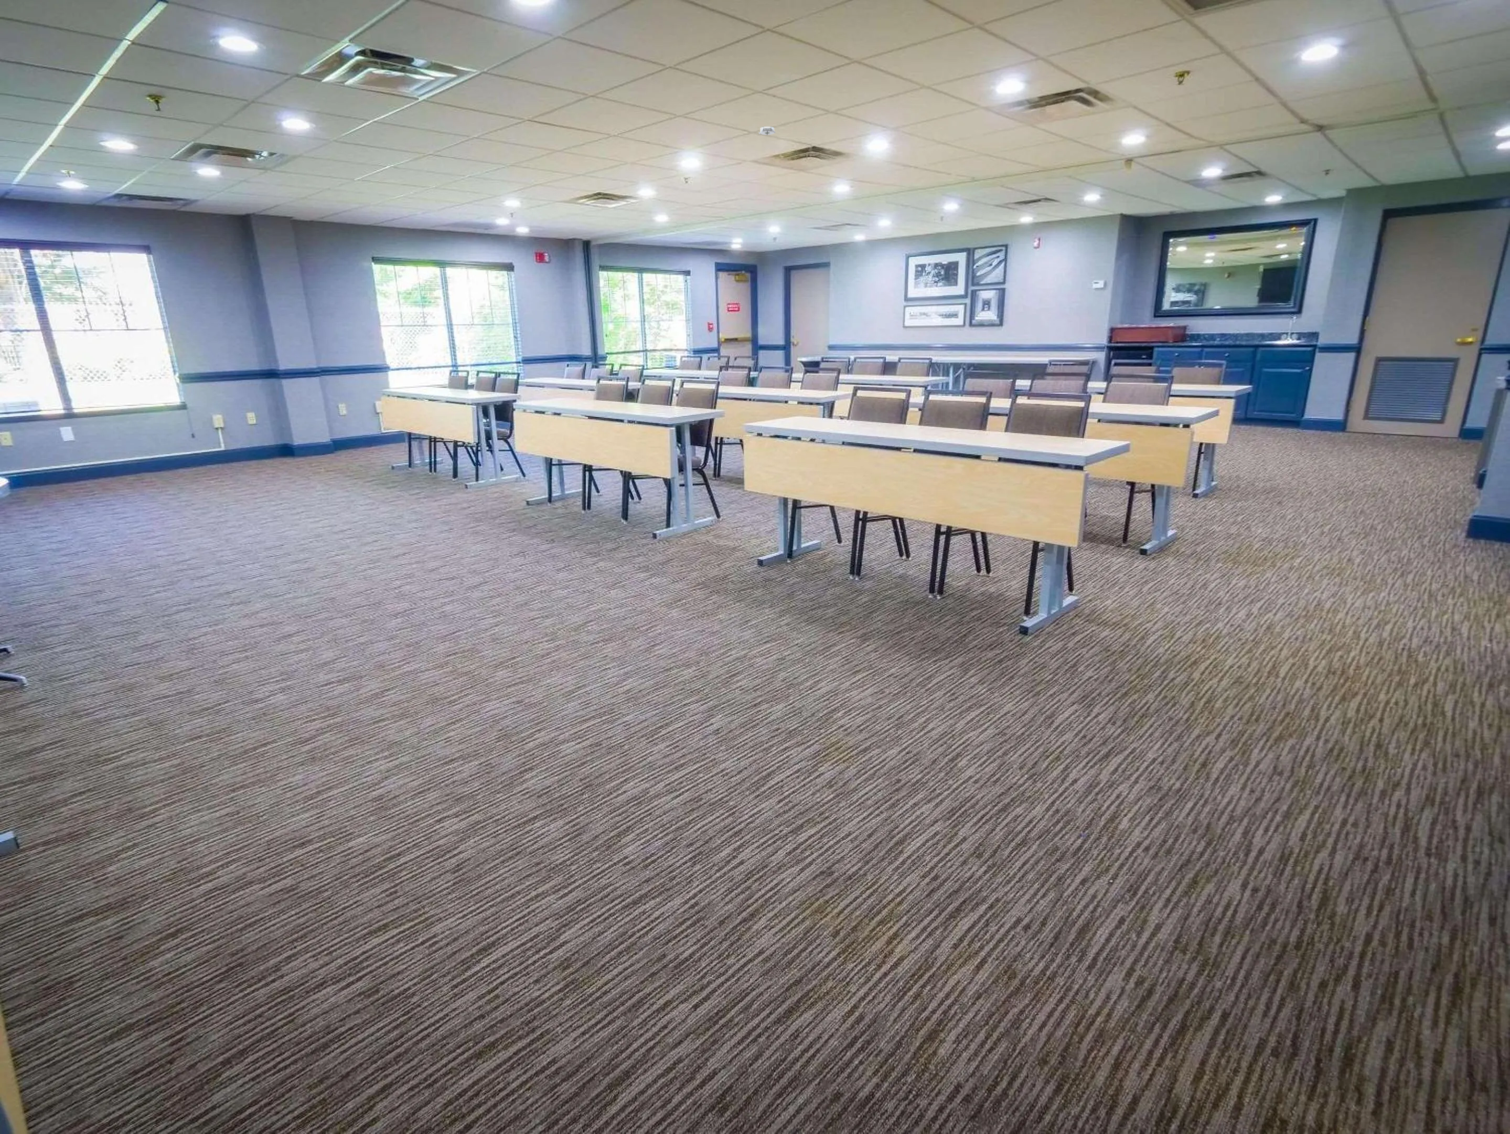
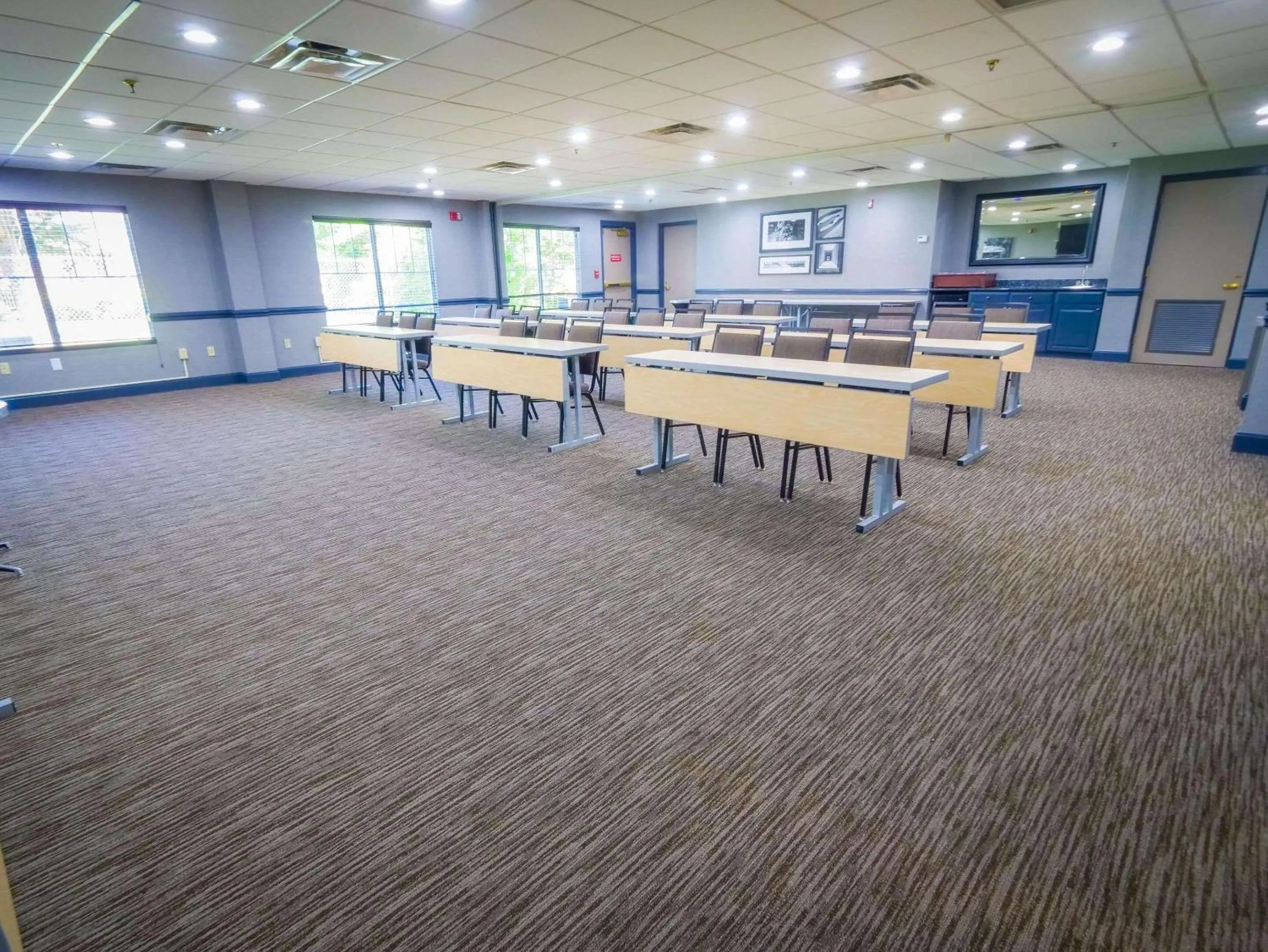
- smoke detector (766, 131)
